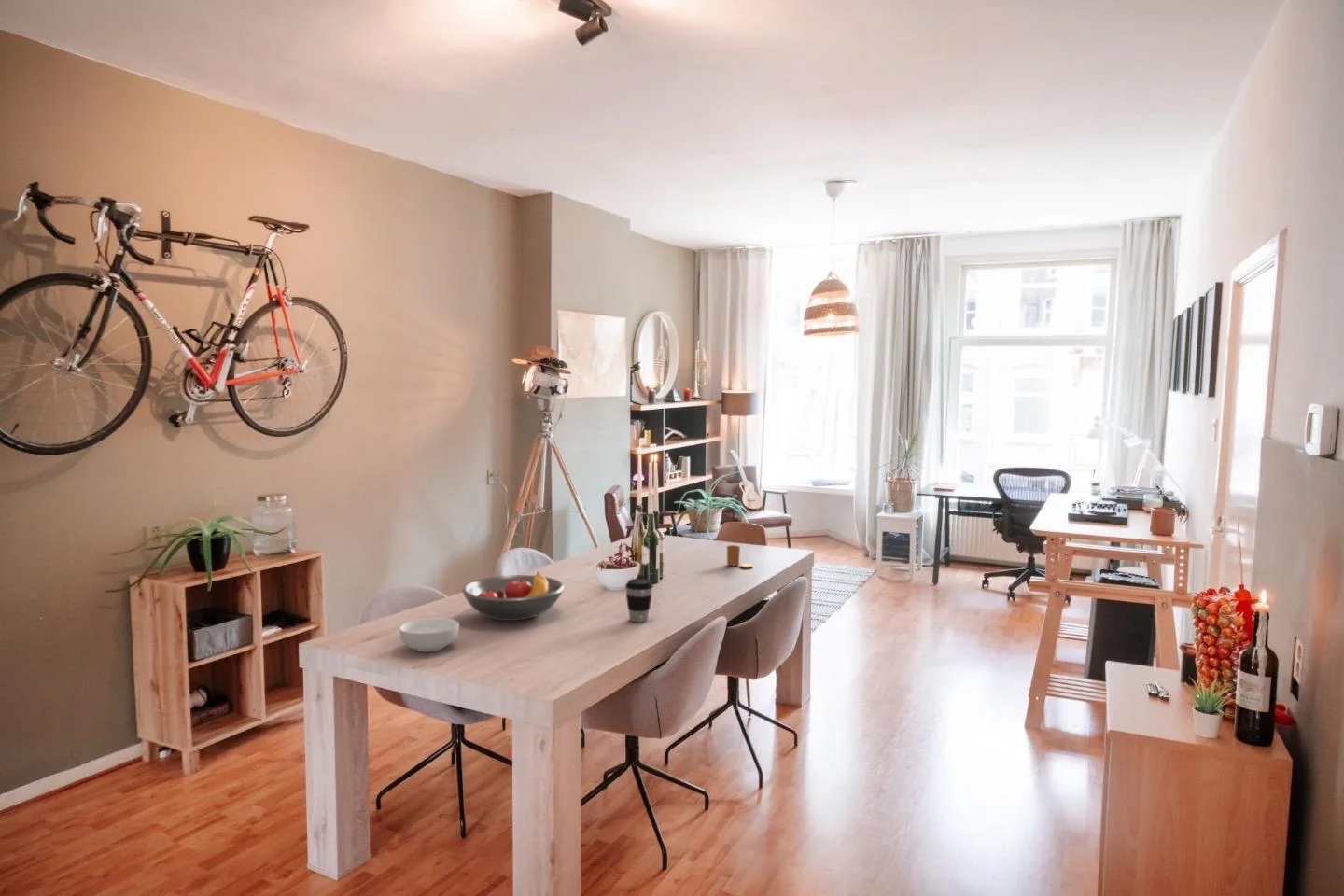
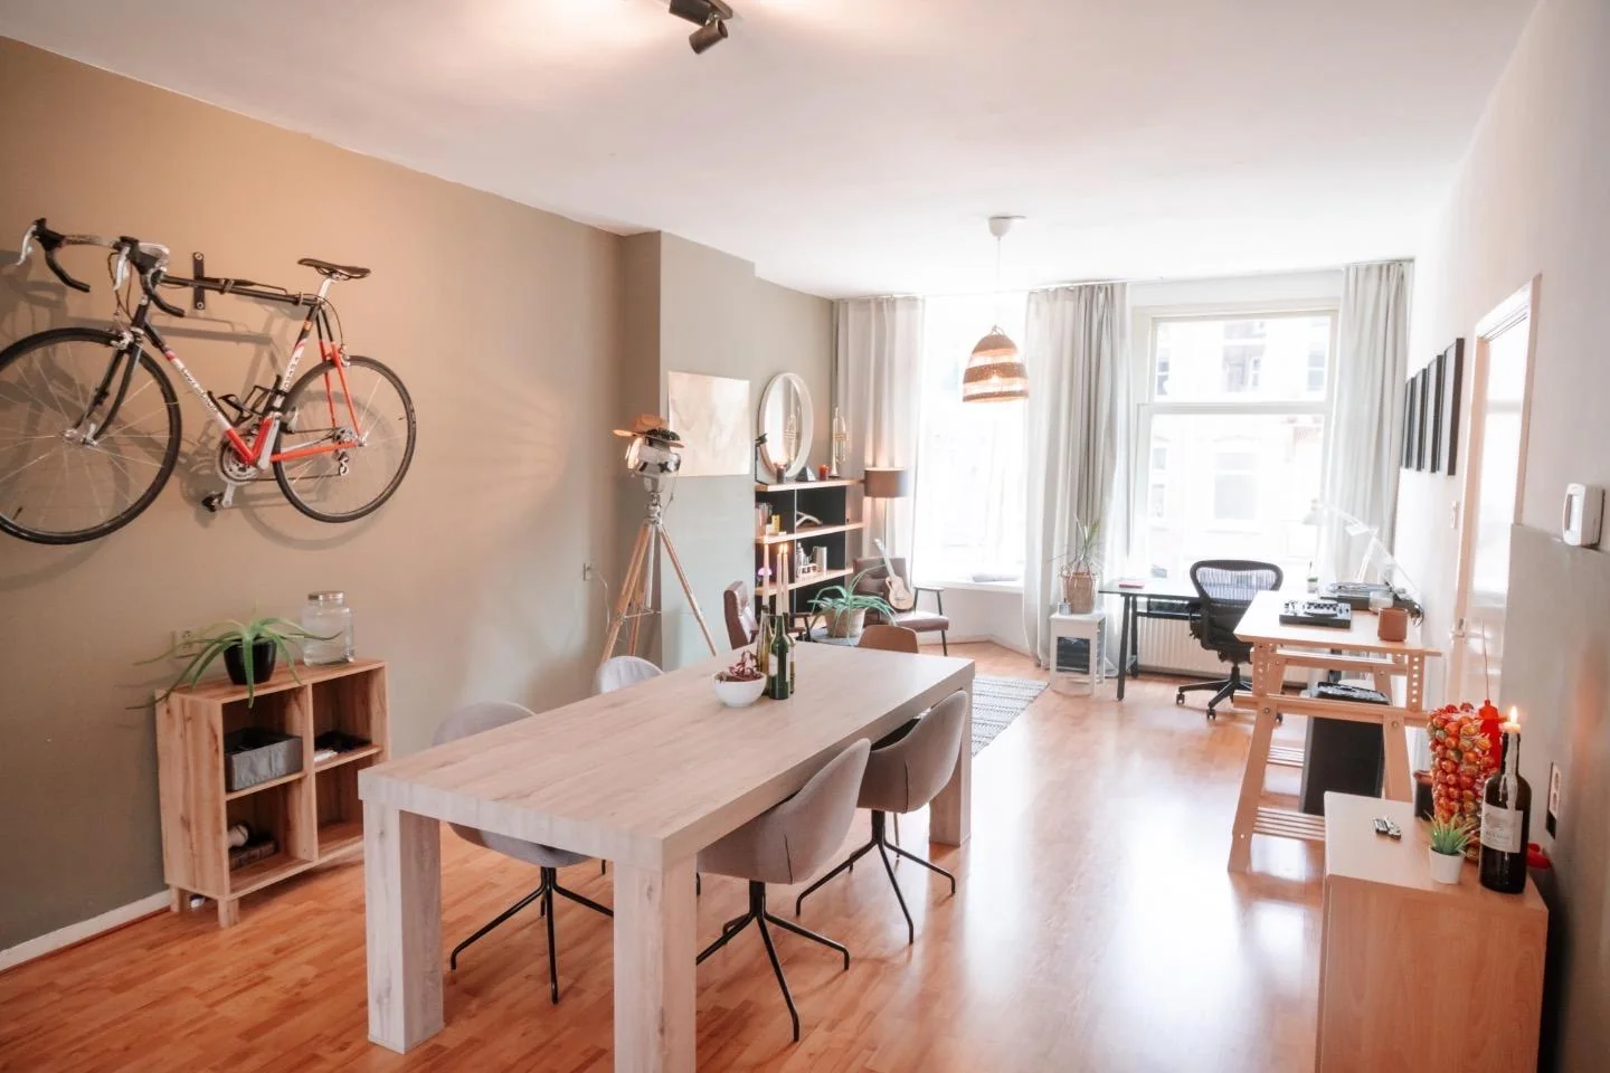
- candle (738, 556)
- cereal bowl (429, 636)
- fruit bowl (513, 596)
- coffee cup (638, 600)
